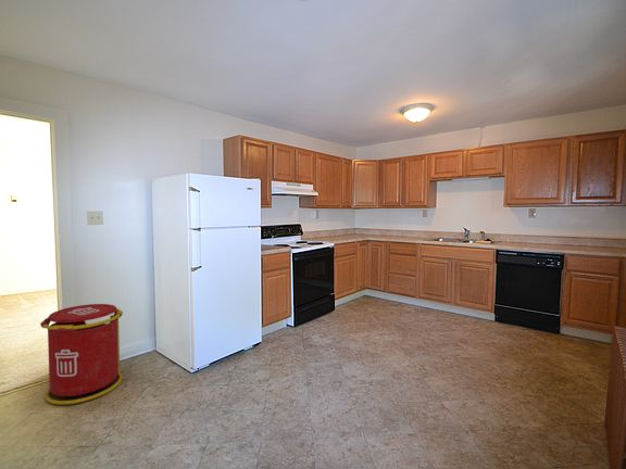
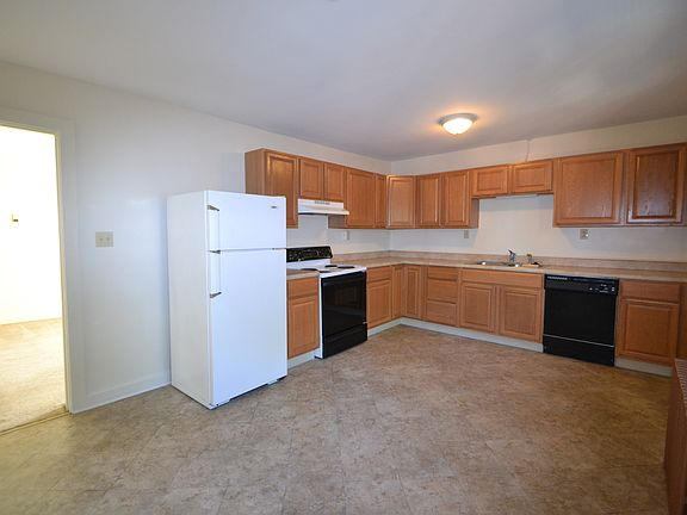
- trash can (85, 348)
